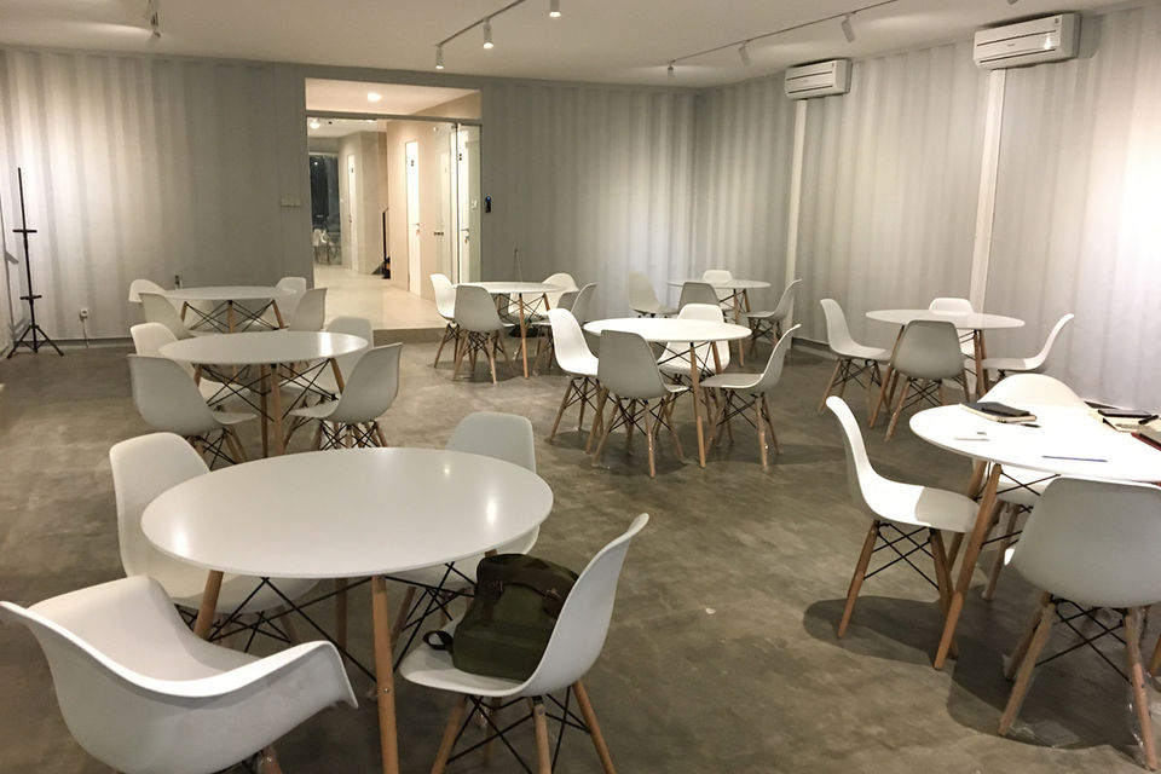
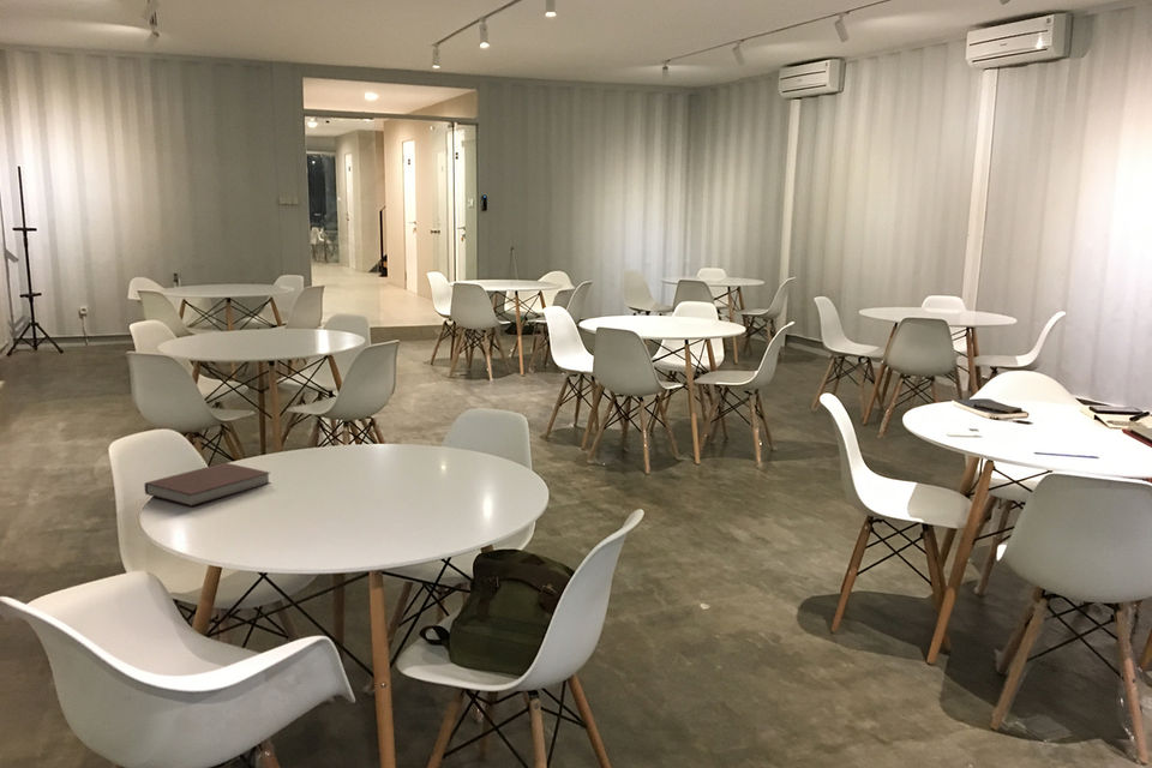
+ notebook (209, 482)
